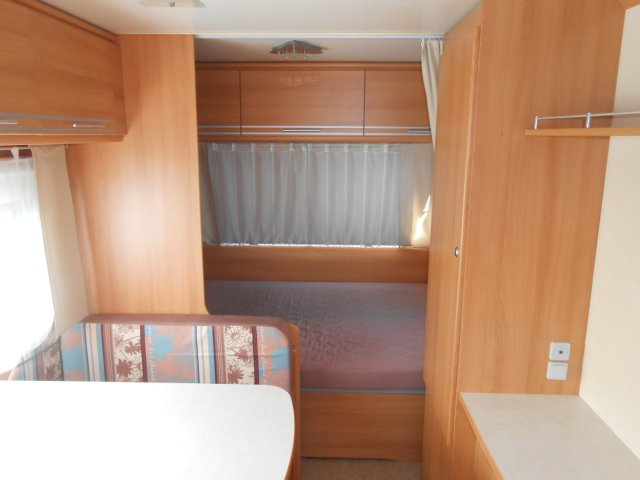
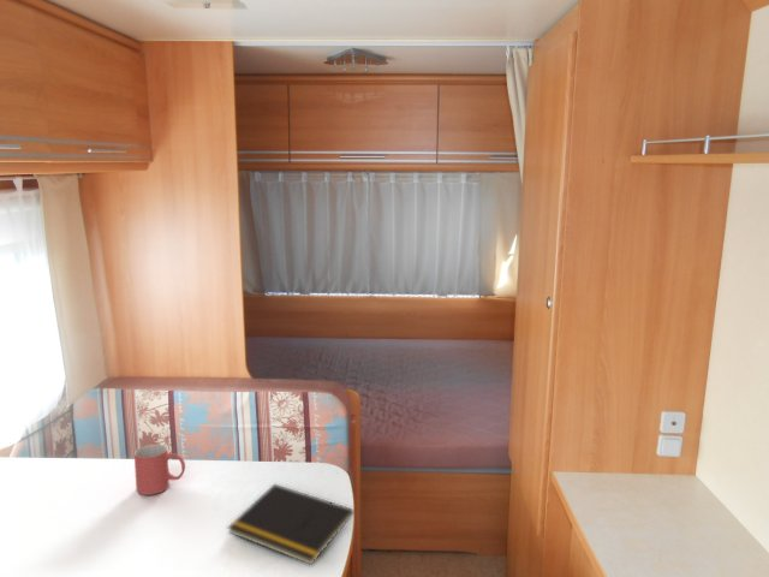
+ notepad (291, 521)
+ mug (160, 469)
